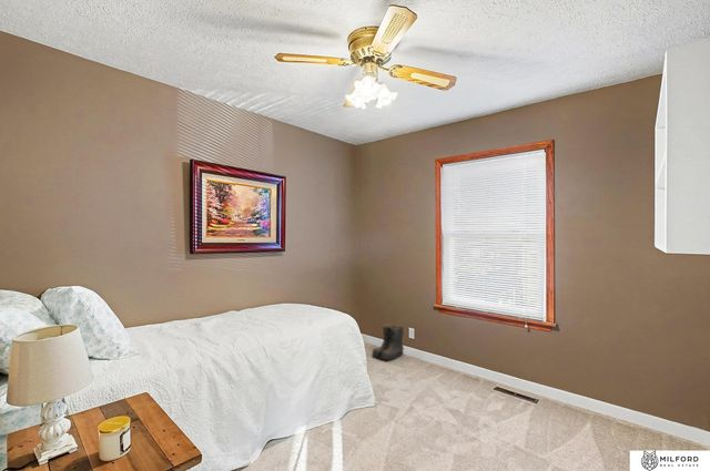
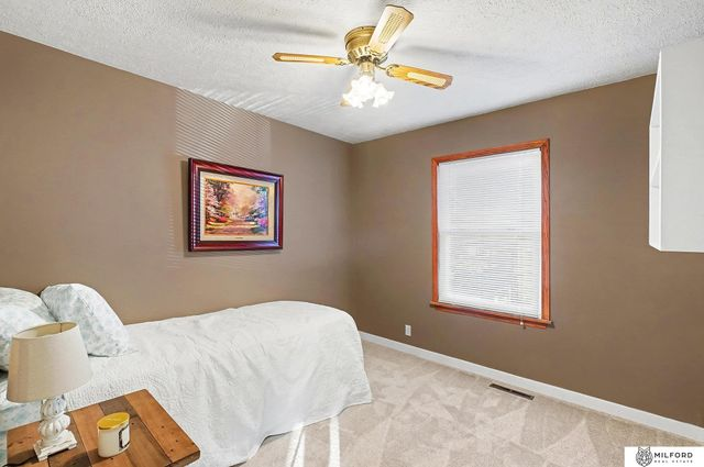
- boots (388, 340)
